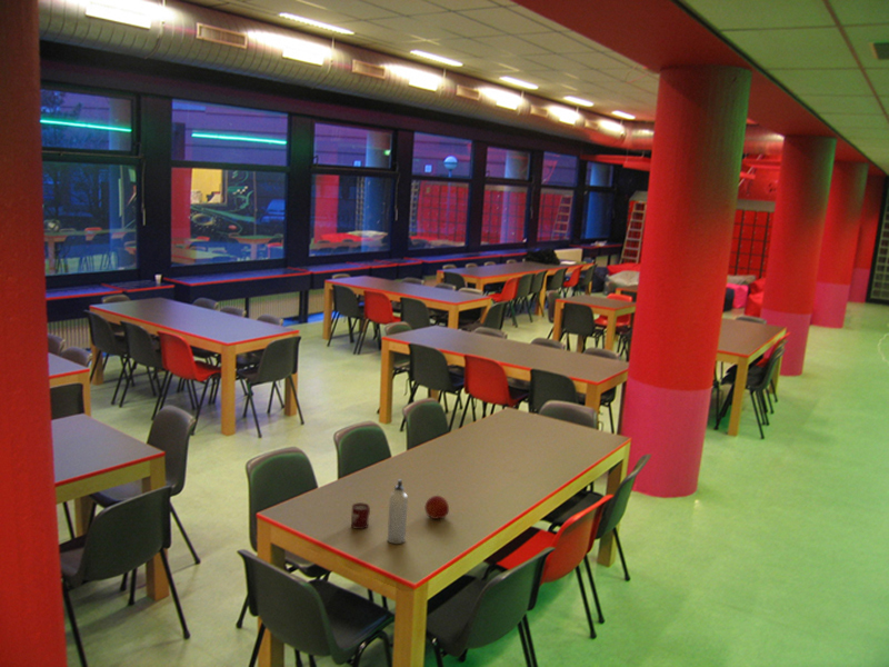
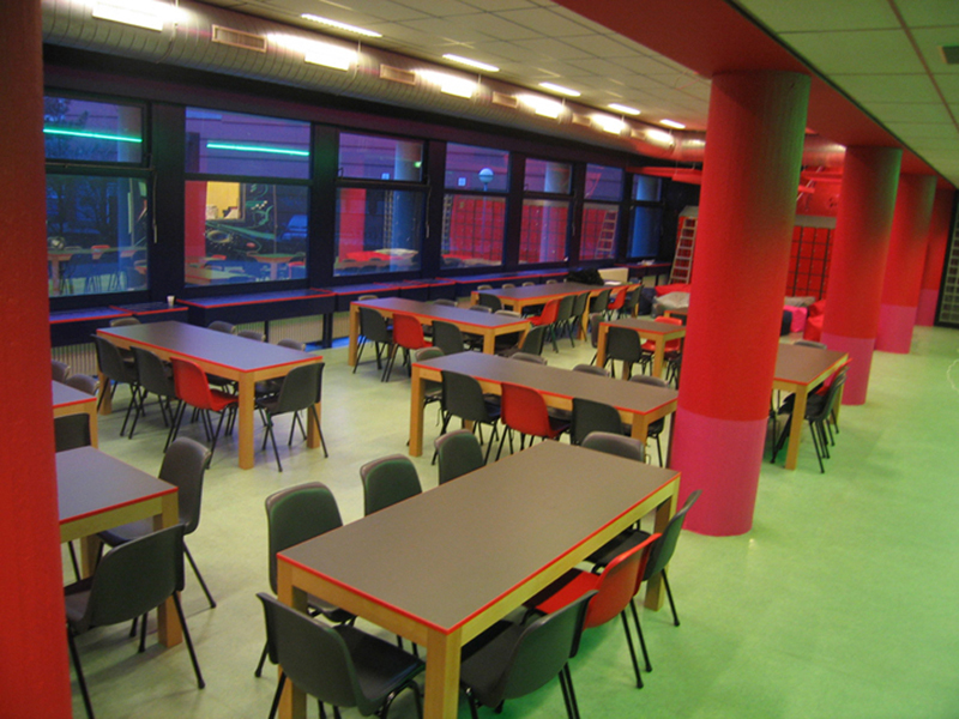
- water bottle (398, 510)
- cup (361, 514)
- fruit (437, 506)
